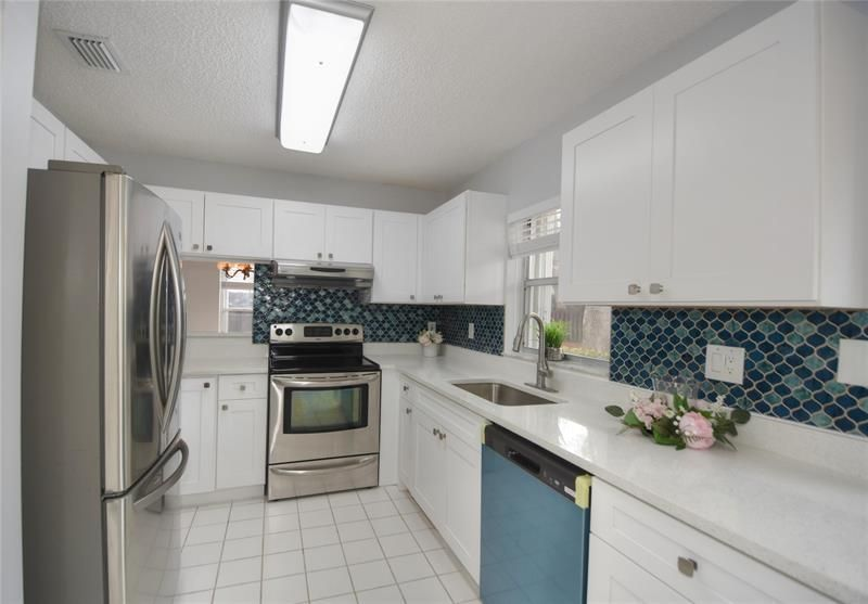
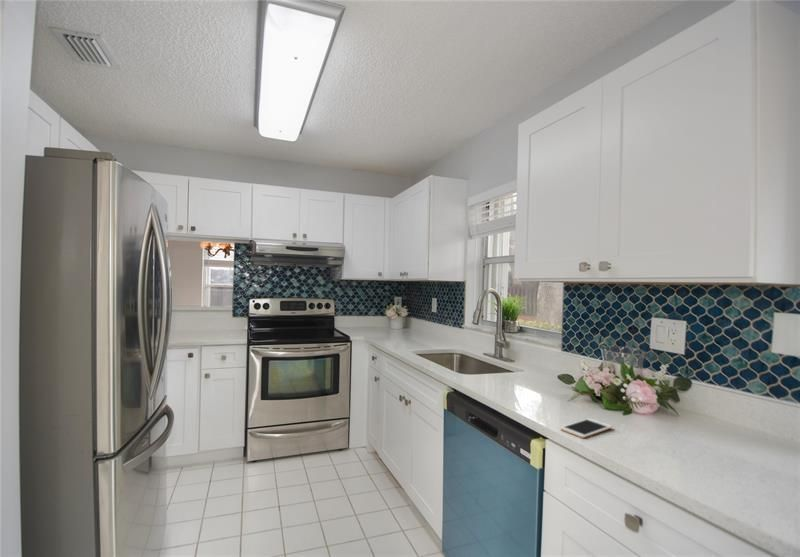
+ cell phone (586, 427)
